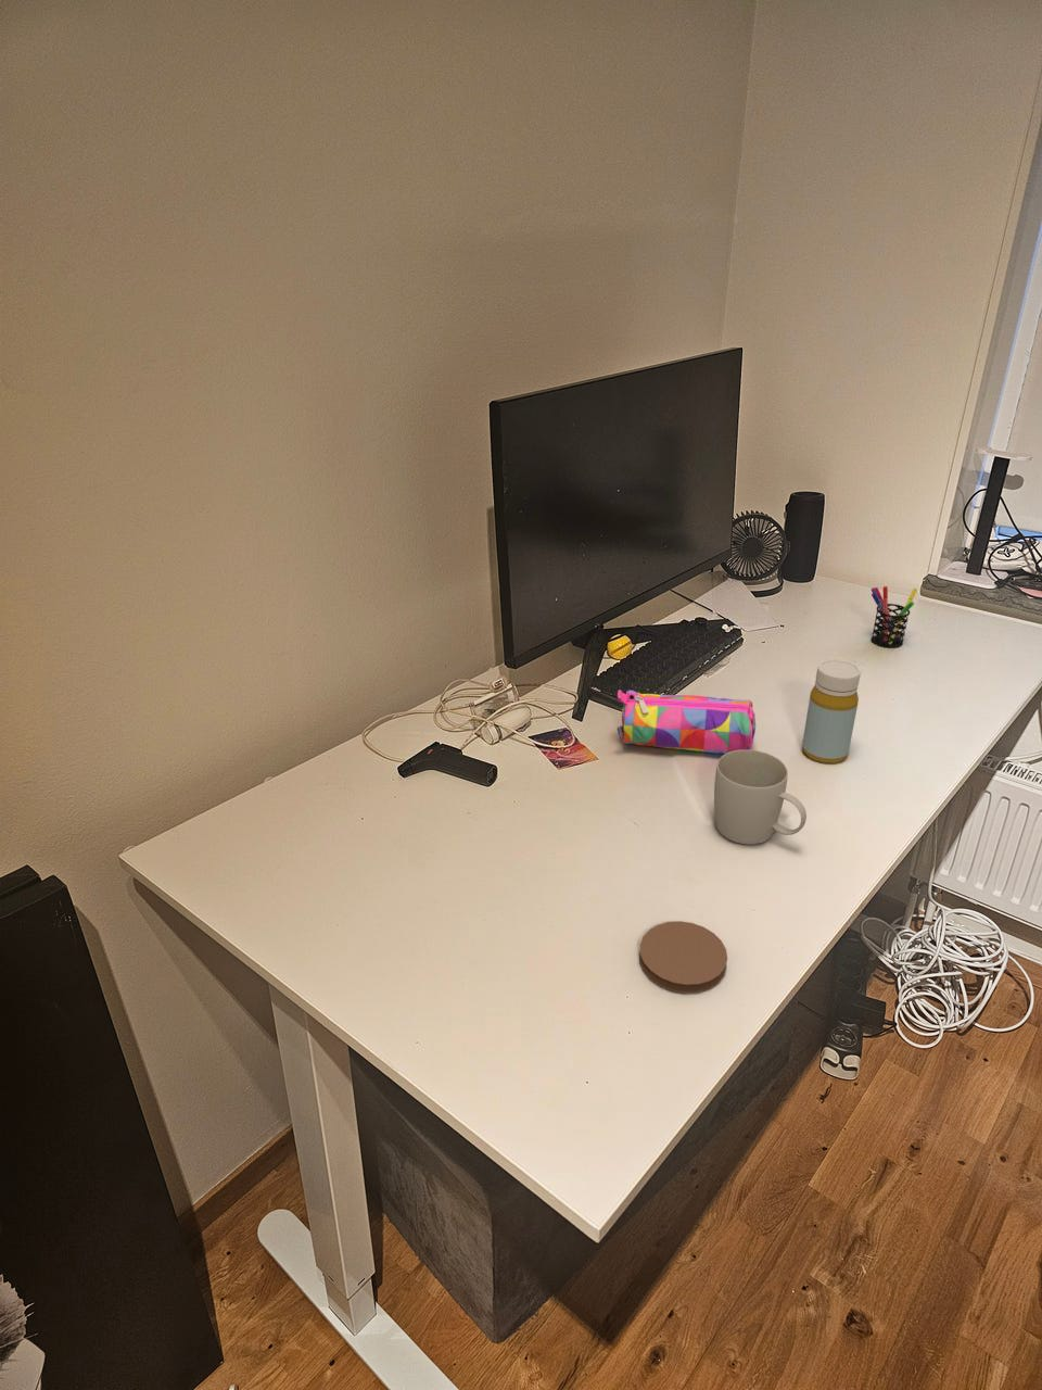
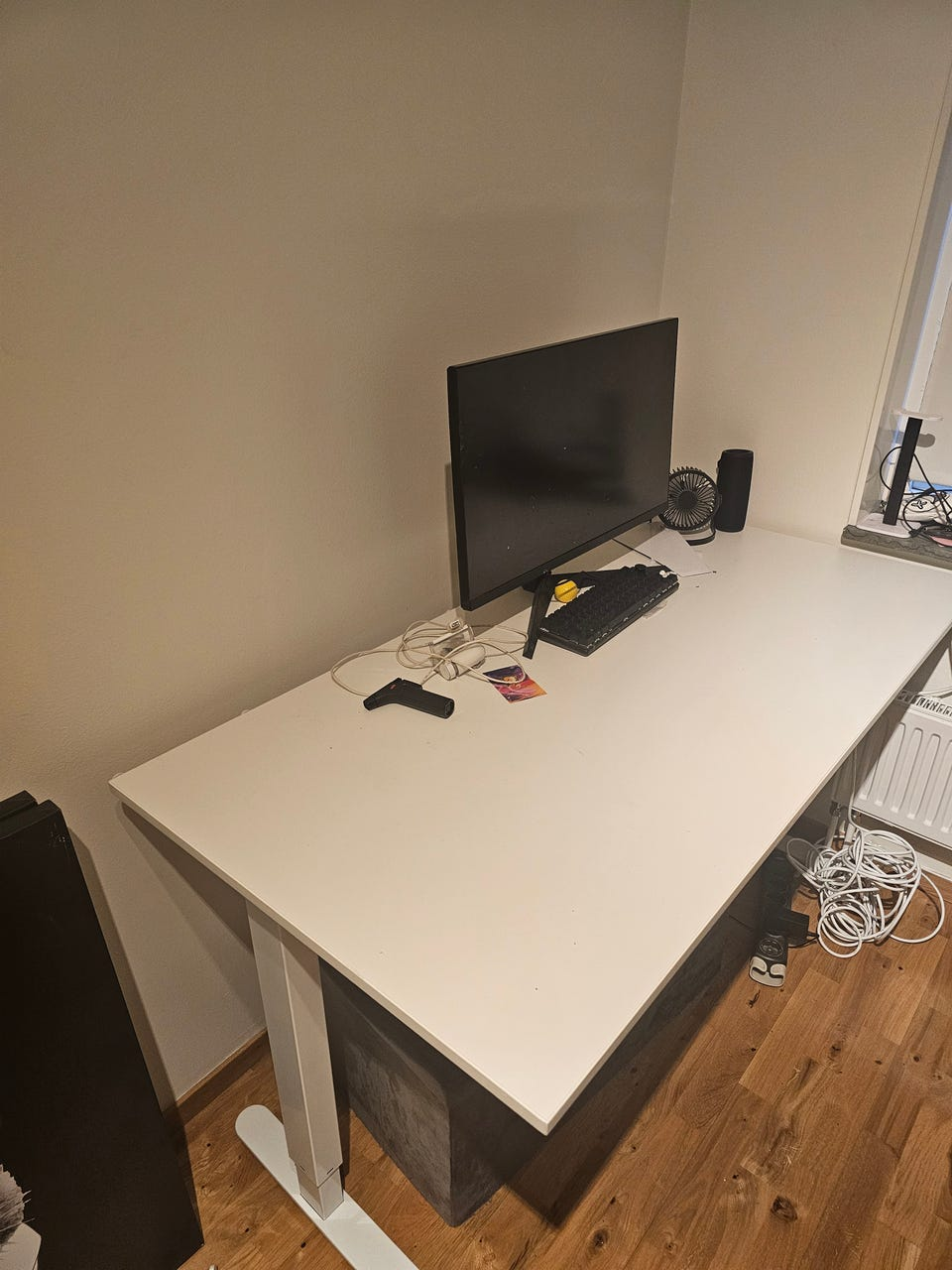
- bottle (832, 711)
- coaster (683, 955)
- mug (760, 803)
- pencil case (685, 721)
- pen holder (893, 616)
